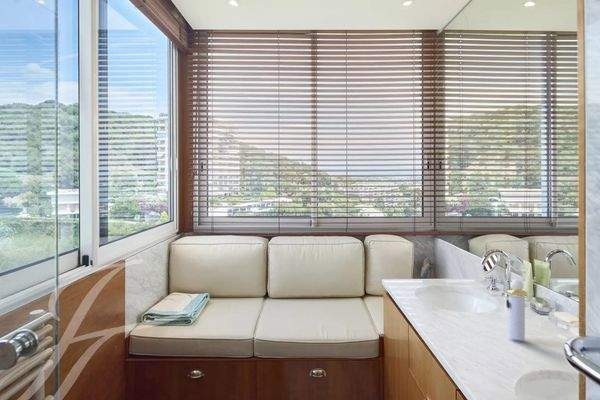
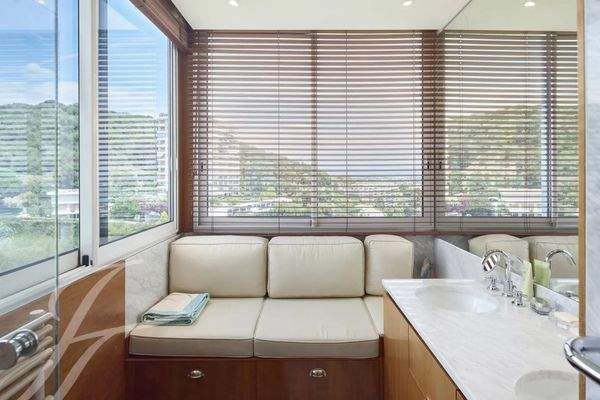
- perfume bottle (516, 309)
